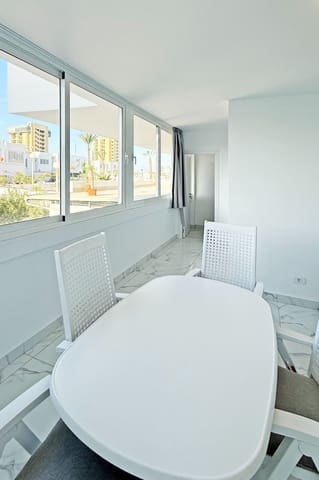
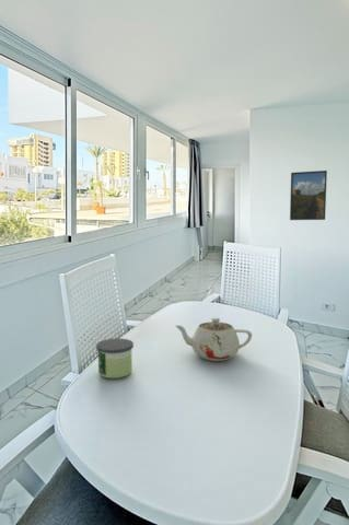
+ teapot (212, 337)
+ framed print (307, 196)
+ candle (115, 358)
